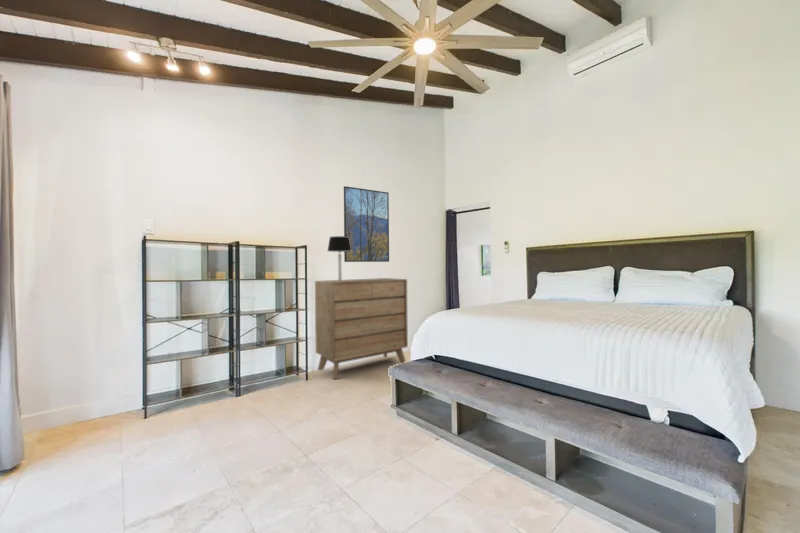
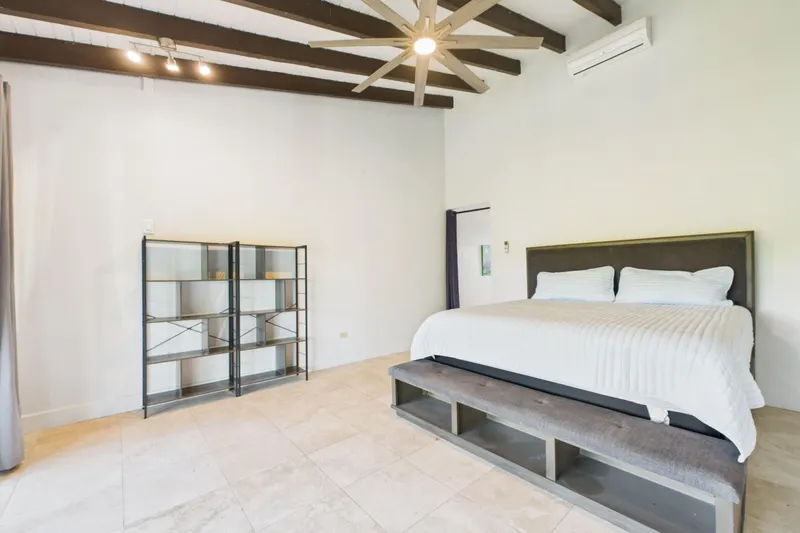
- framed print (367, 225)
- dresser (362, 323)
- table lamp (339, 258)
